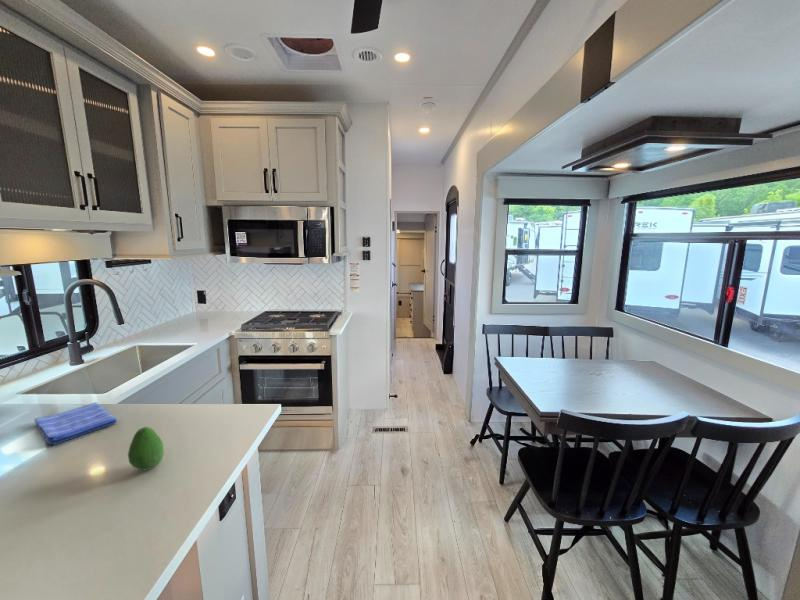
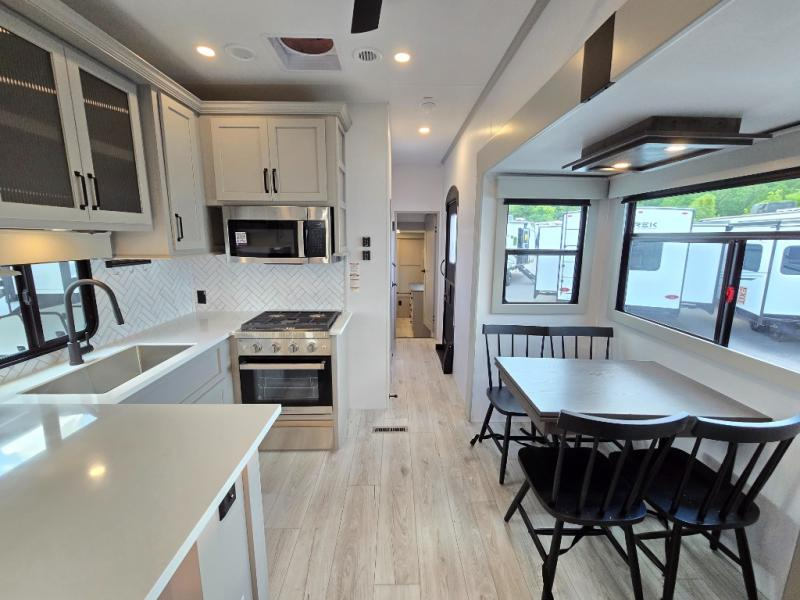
- dish towel (75, 420)
- fruit (145, 448)
